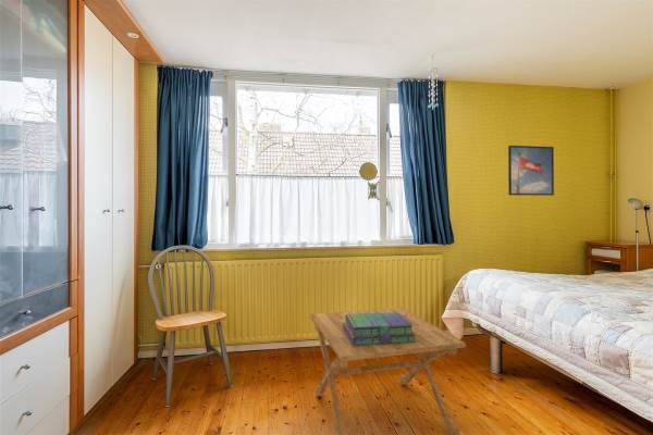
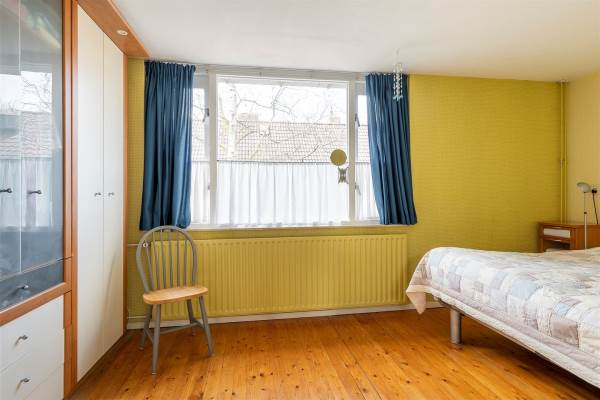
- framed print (531, 171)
- stack of books (377, 326)
- side table (378, 370)
